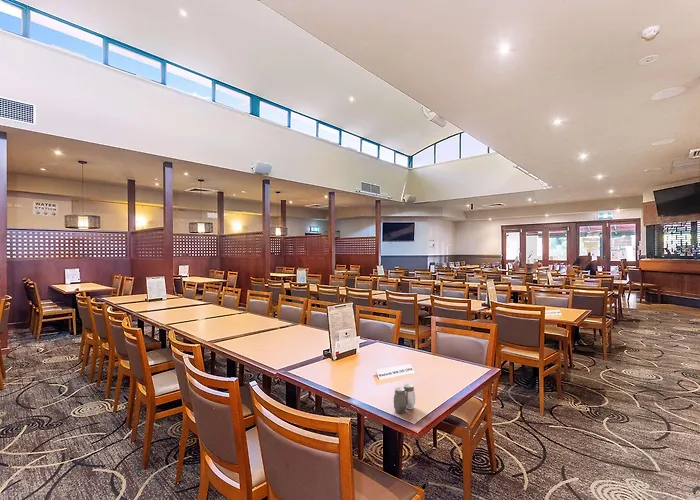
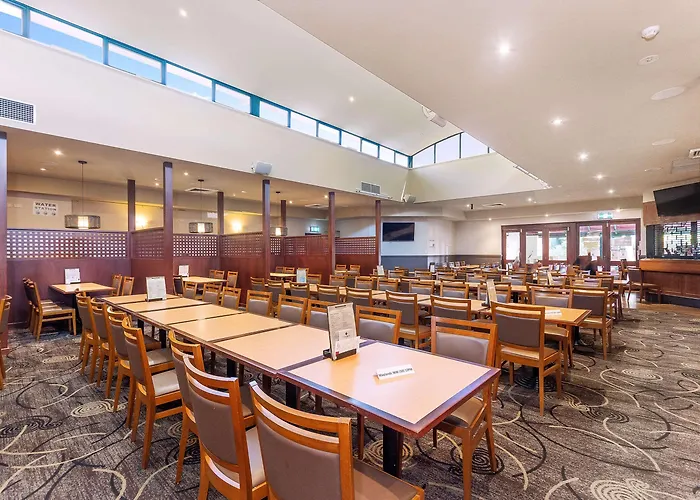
- salt and pepper shaker (404, 398)
